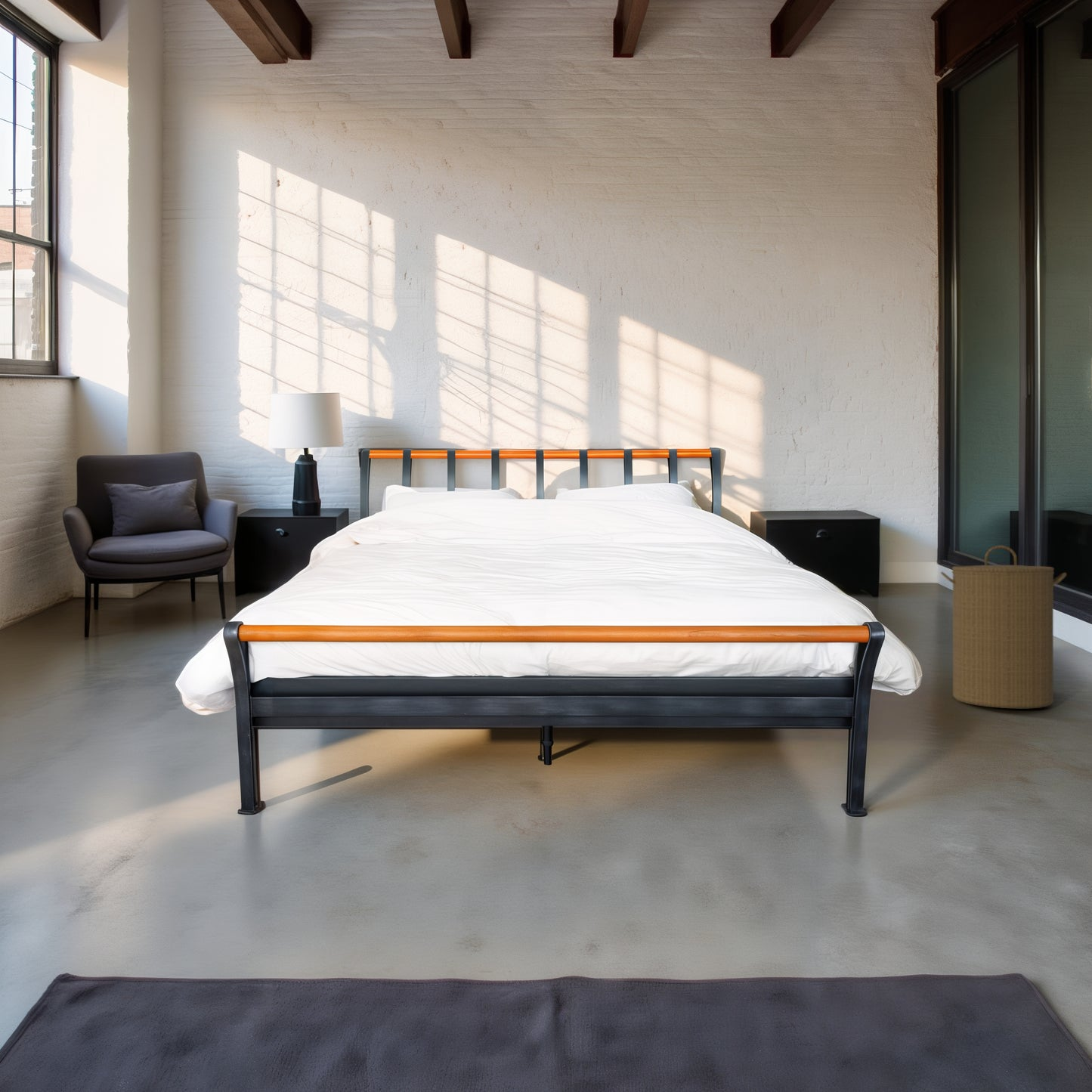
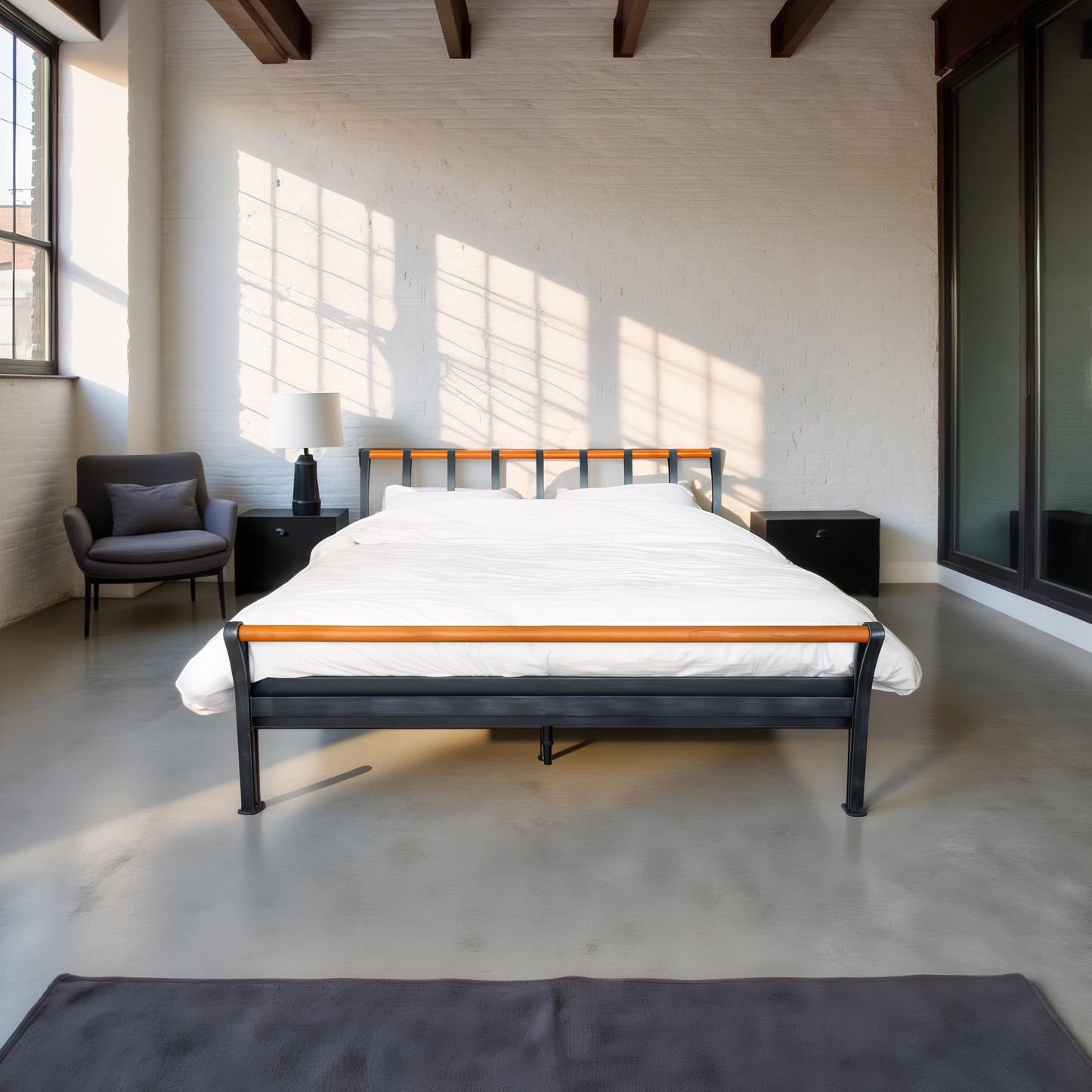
- laundry hamper (1002, 623)
